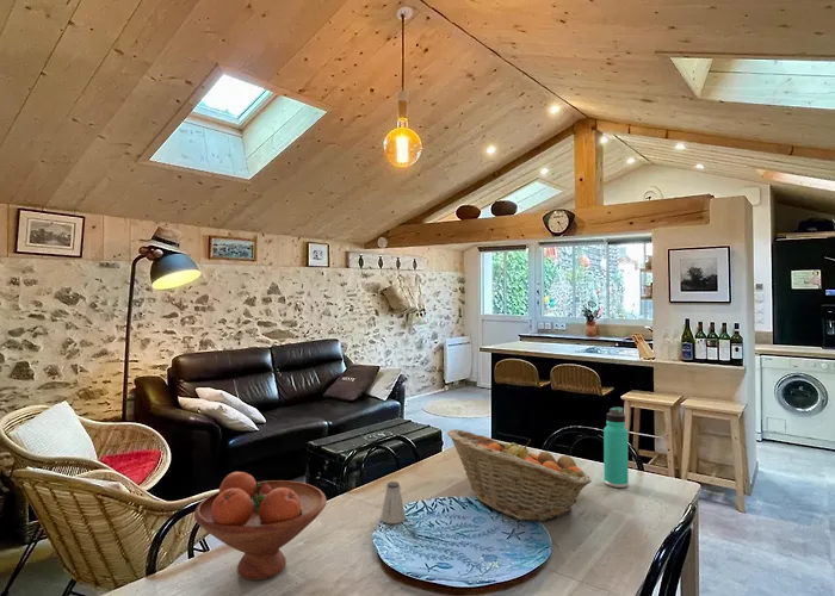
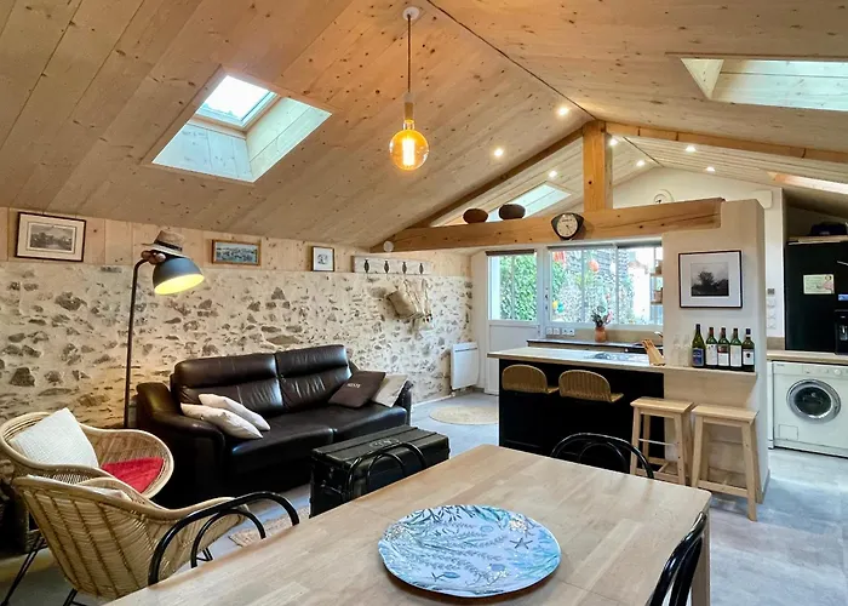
- saltshaker (392, 501)
- fruit basket (514, 466)
- fruit bowl (262, 522)
- thermos bottle (616, 446)
